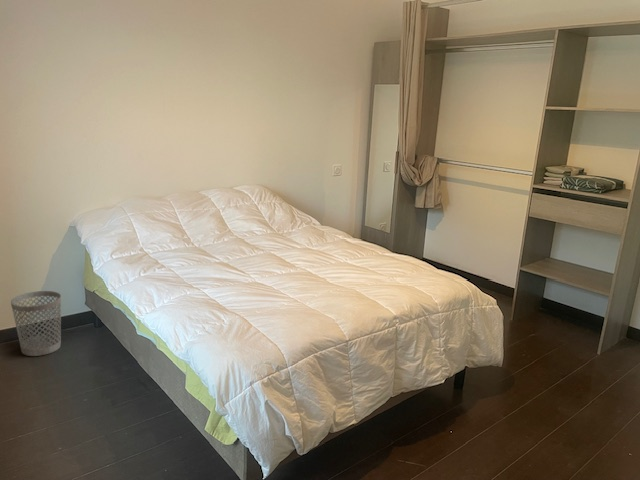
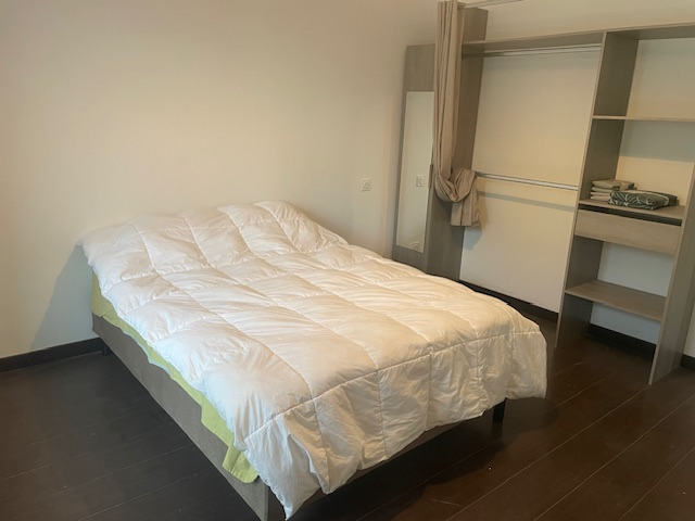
- wastebasket (38, 323)
